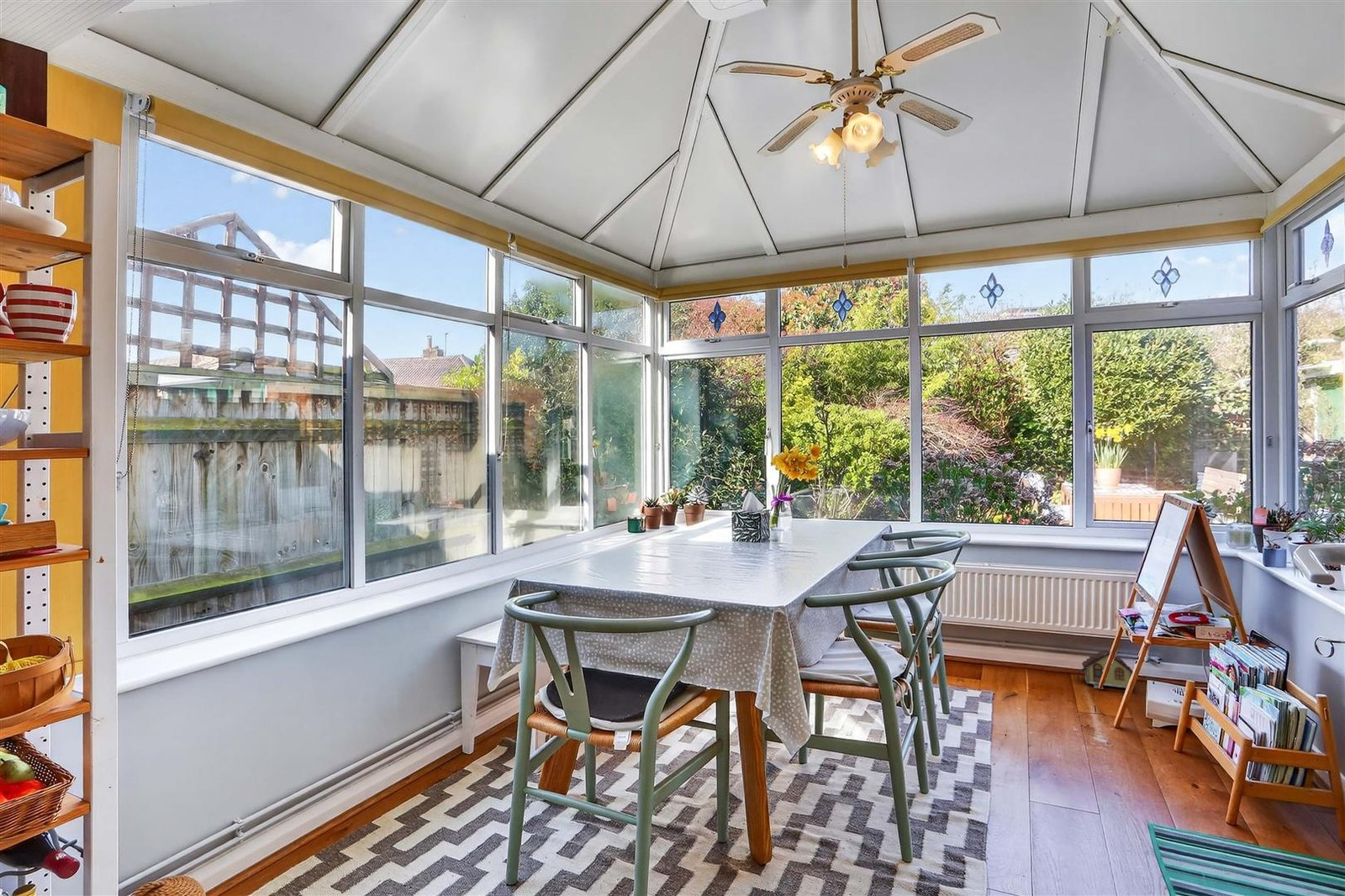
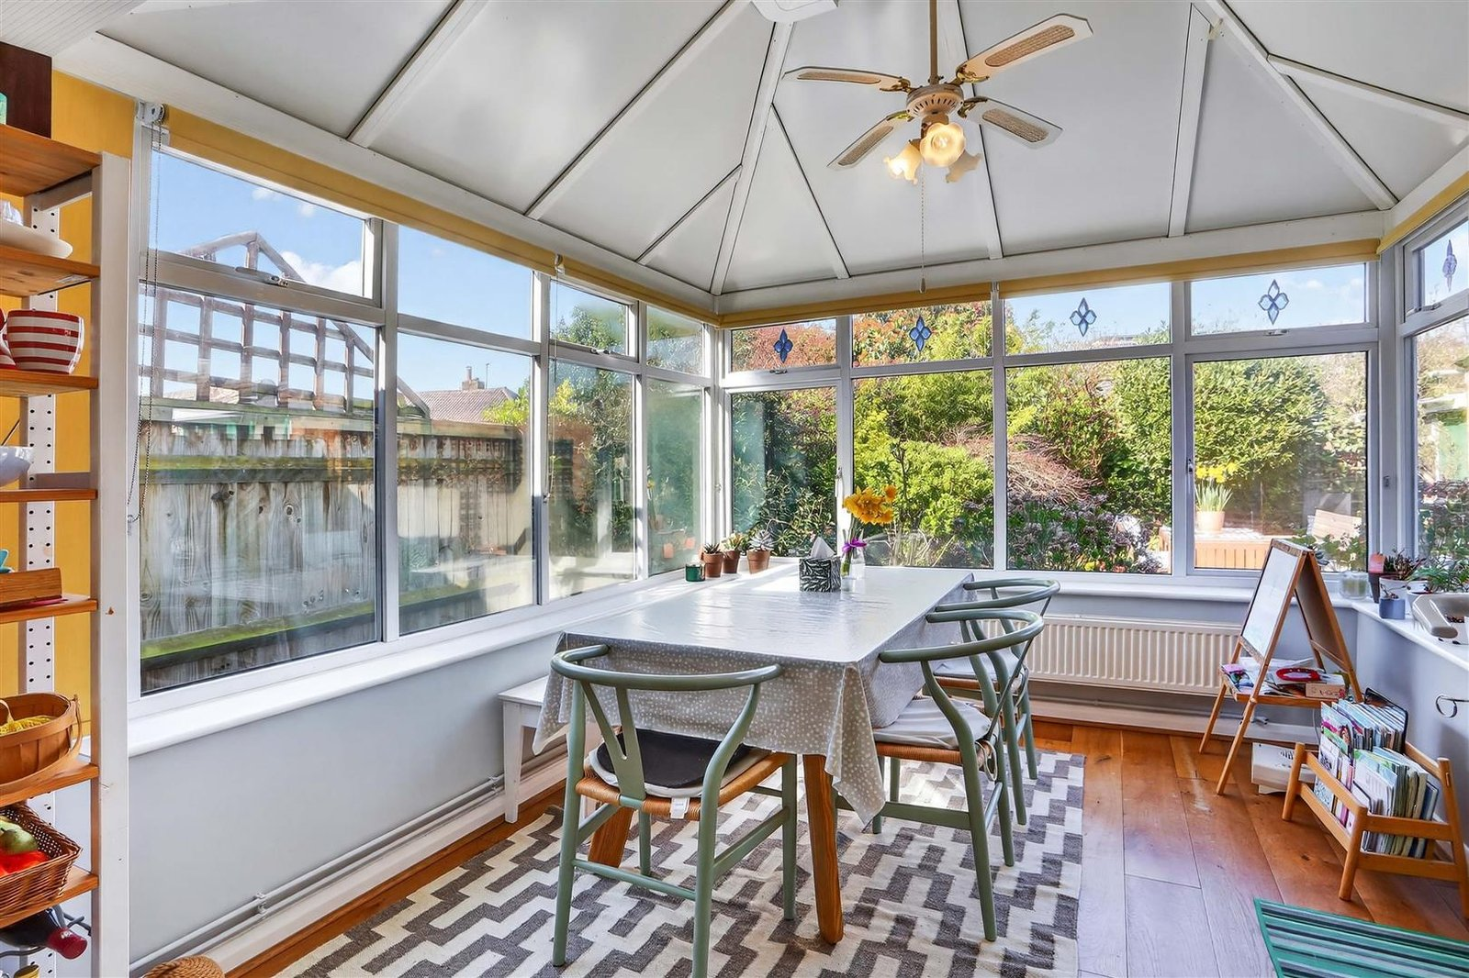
- toy house (1104, 667)
